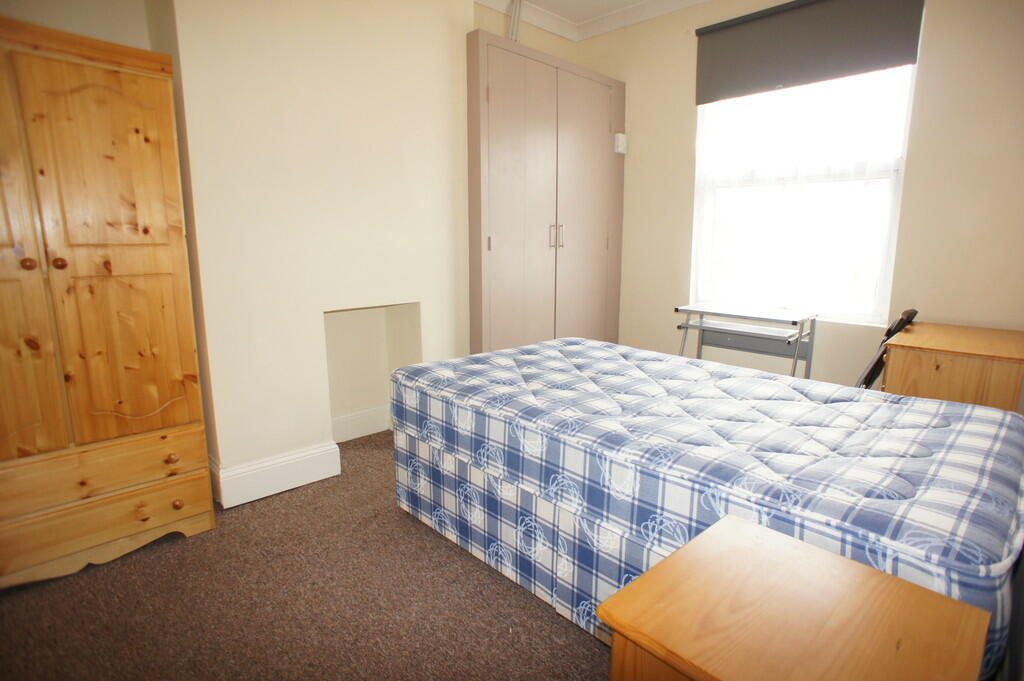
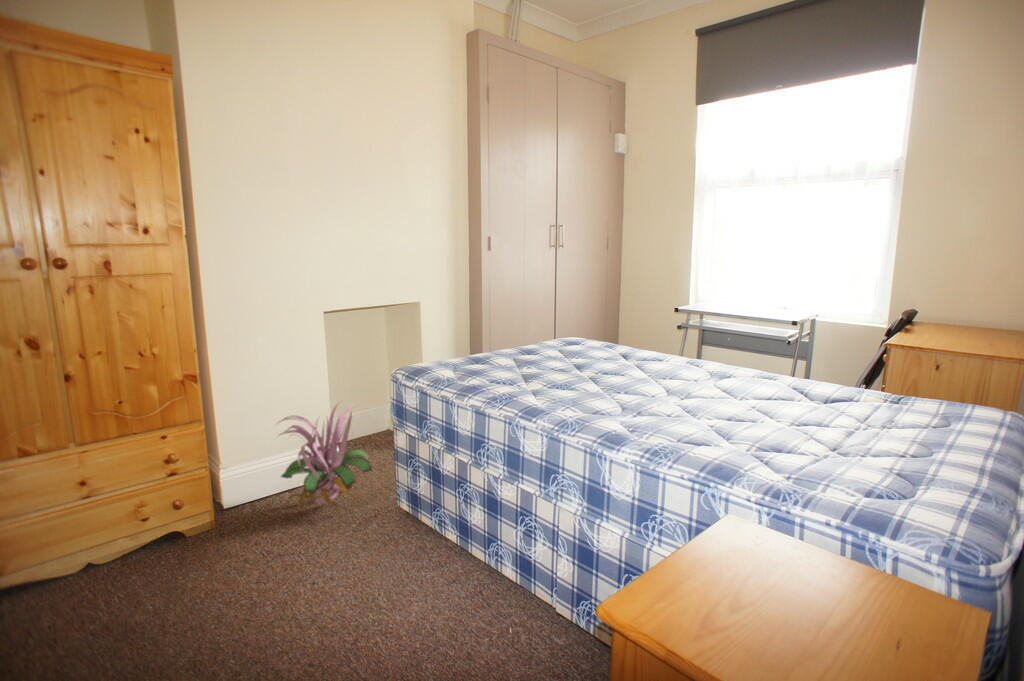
+ decorative plant (325, 459)
